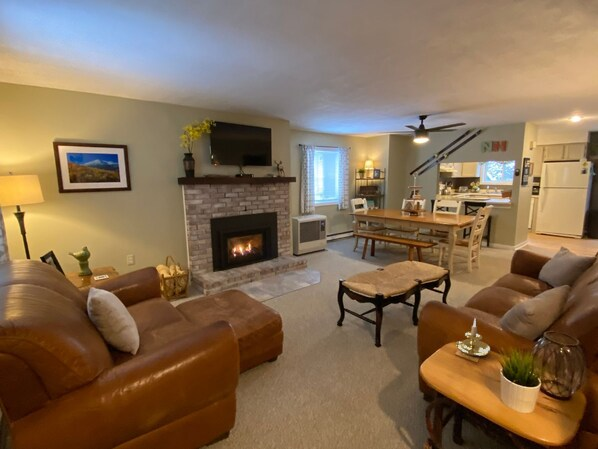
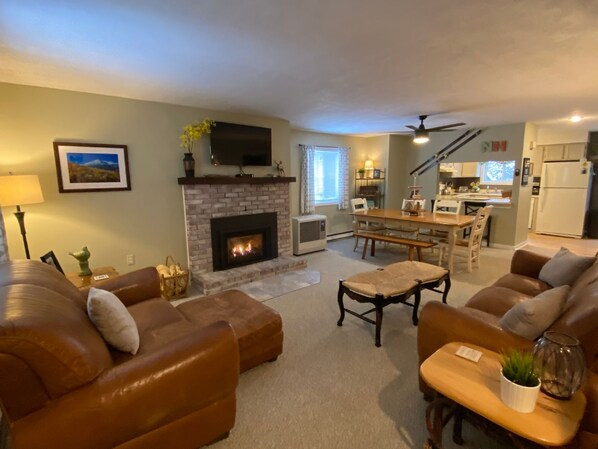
- candle holder (471, 334)
